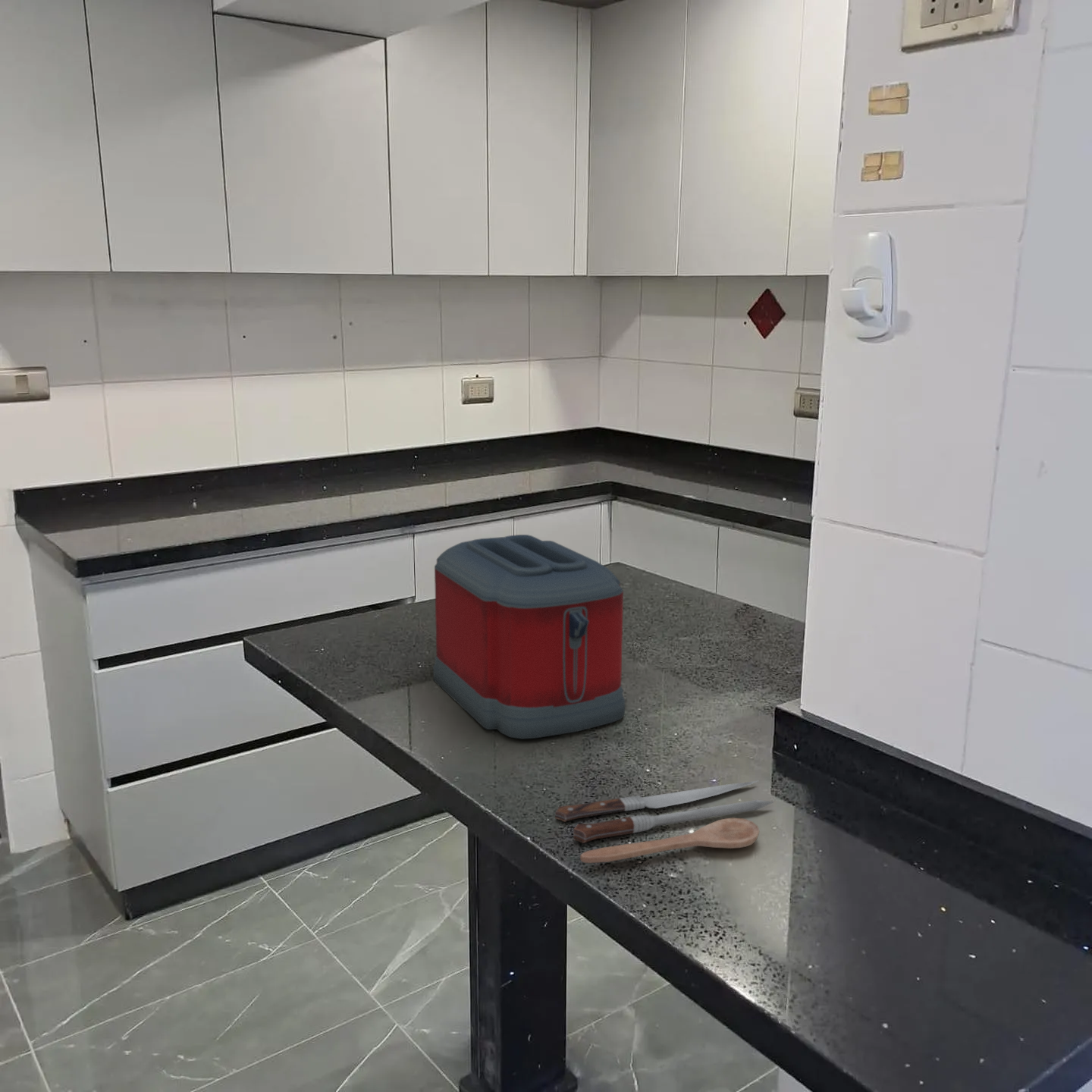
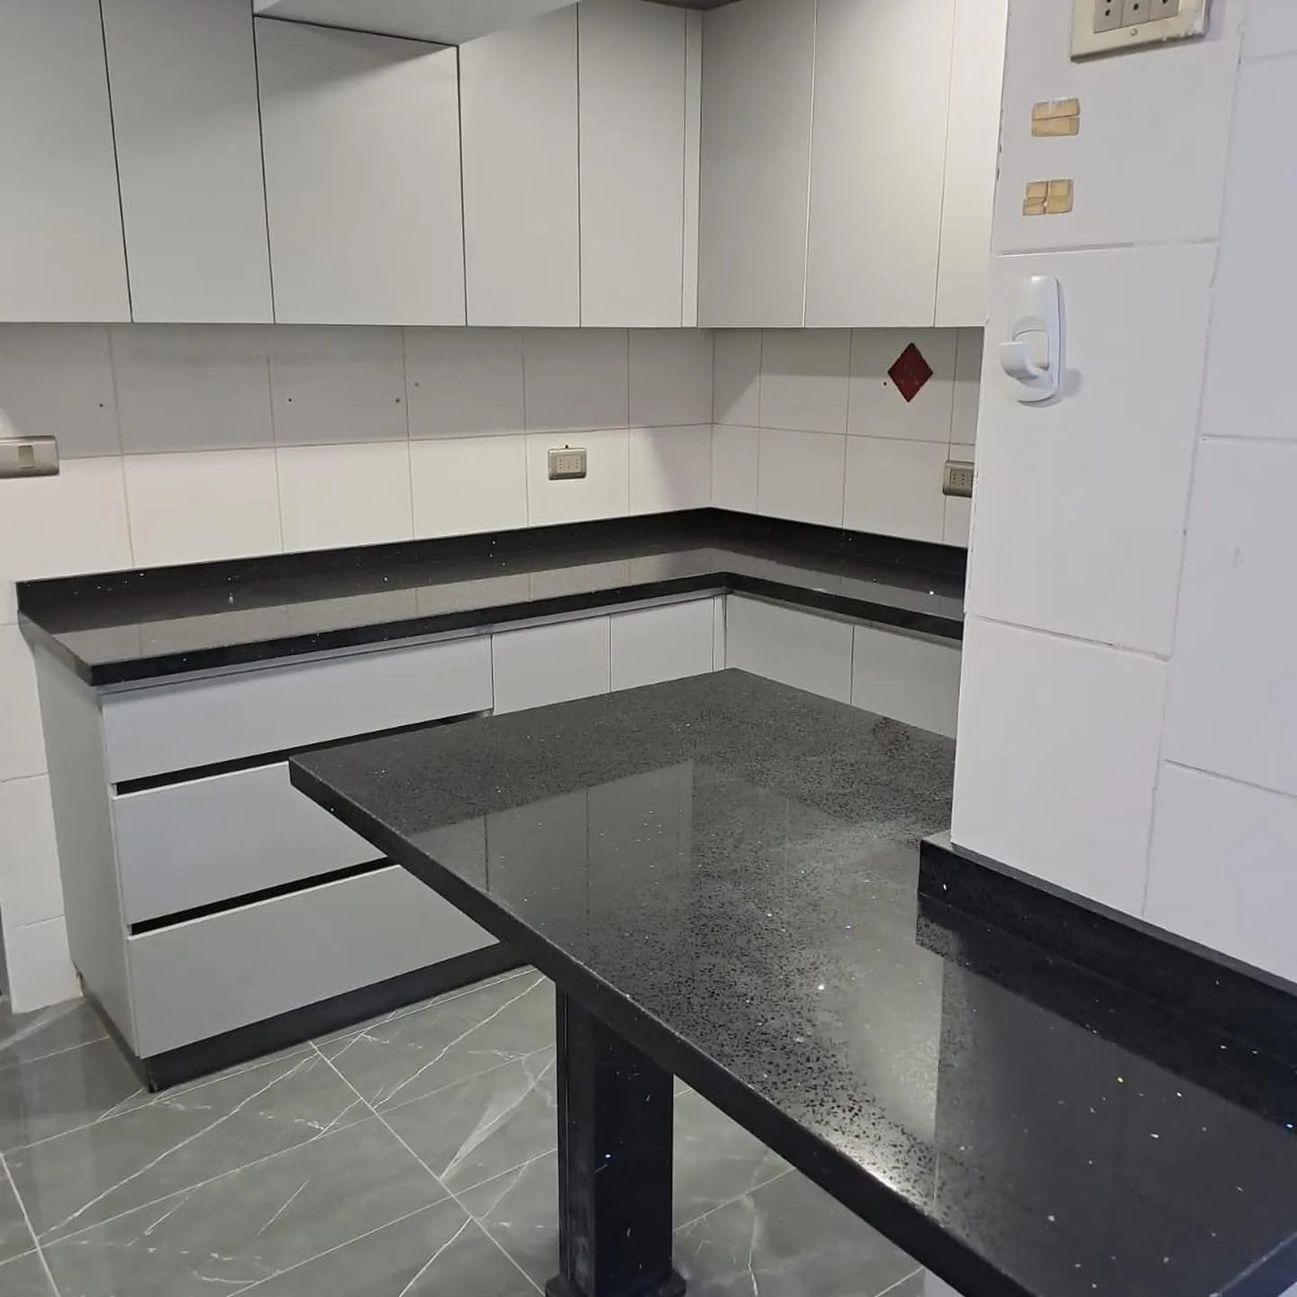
- toaster (527, 623)
- spoon (680, 821)
